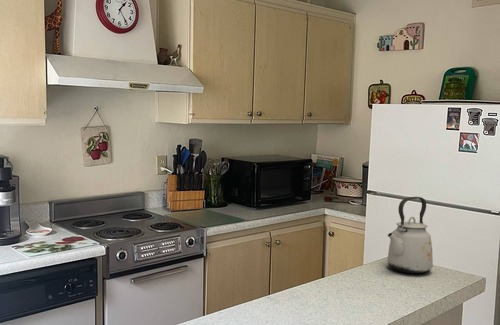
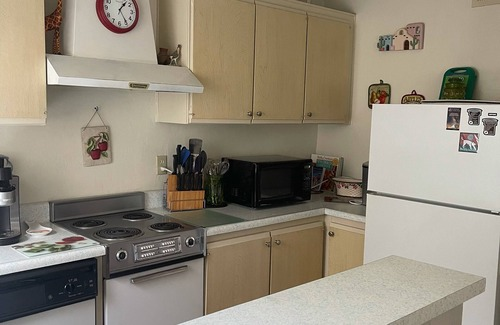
- kettle (406, 234)
